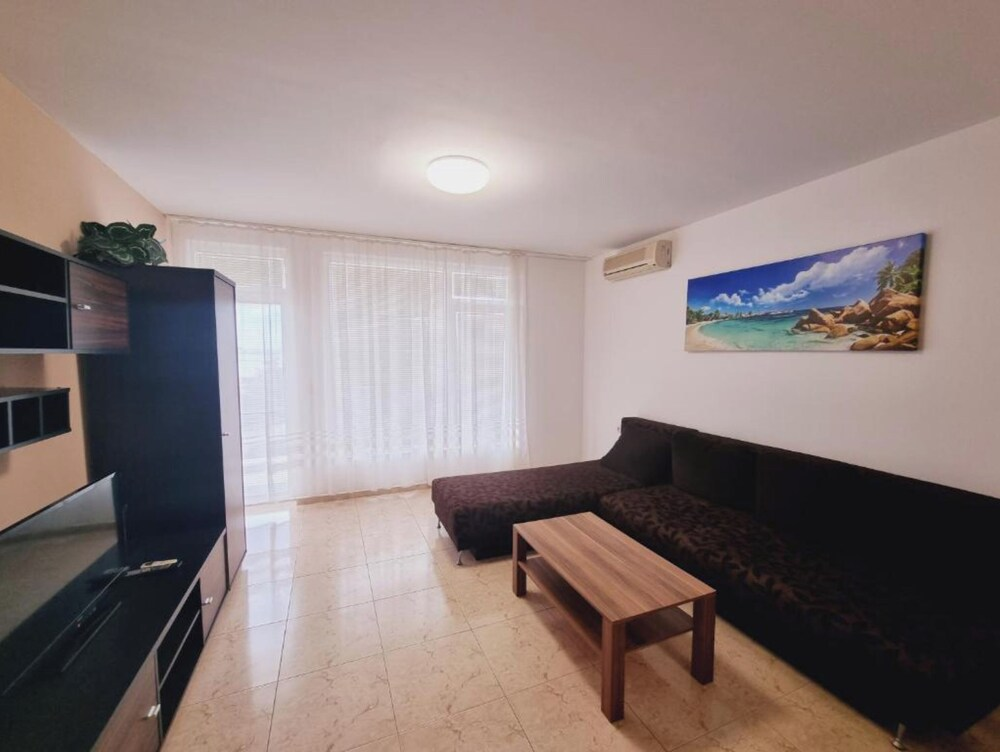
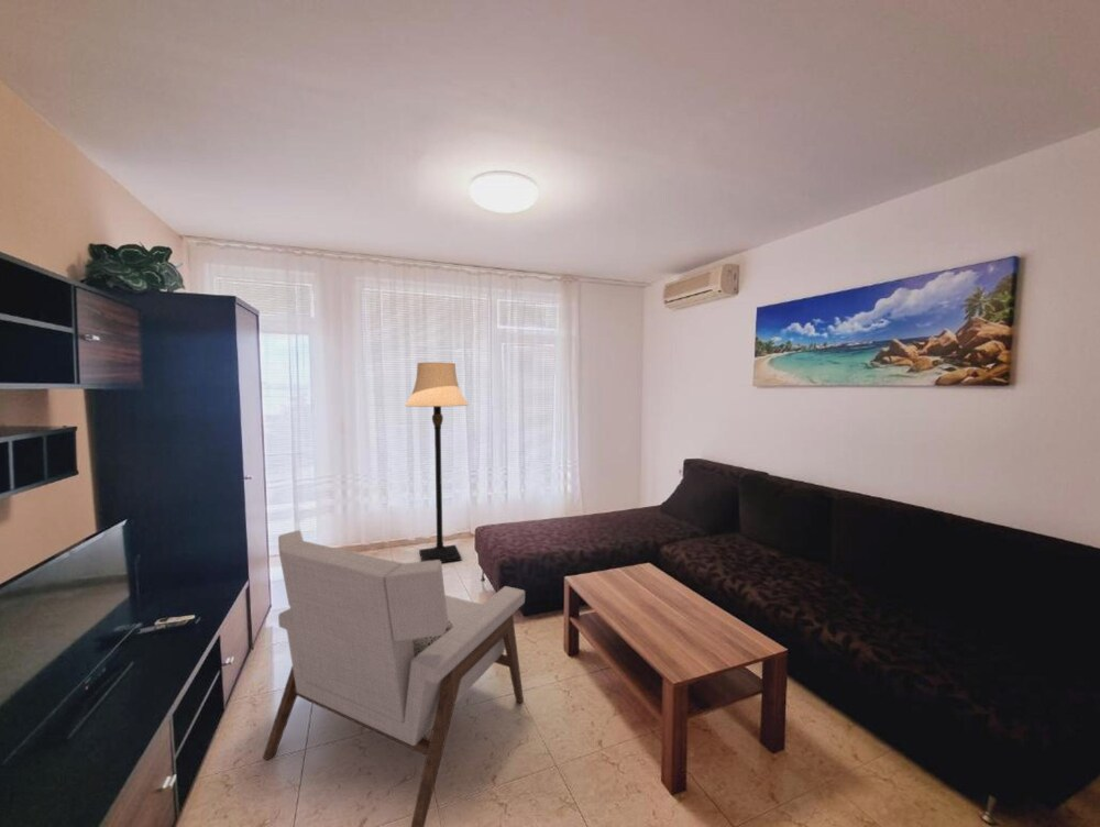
+ lamp (438, 461)
+ armchair (403, 628)
